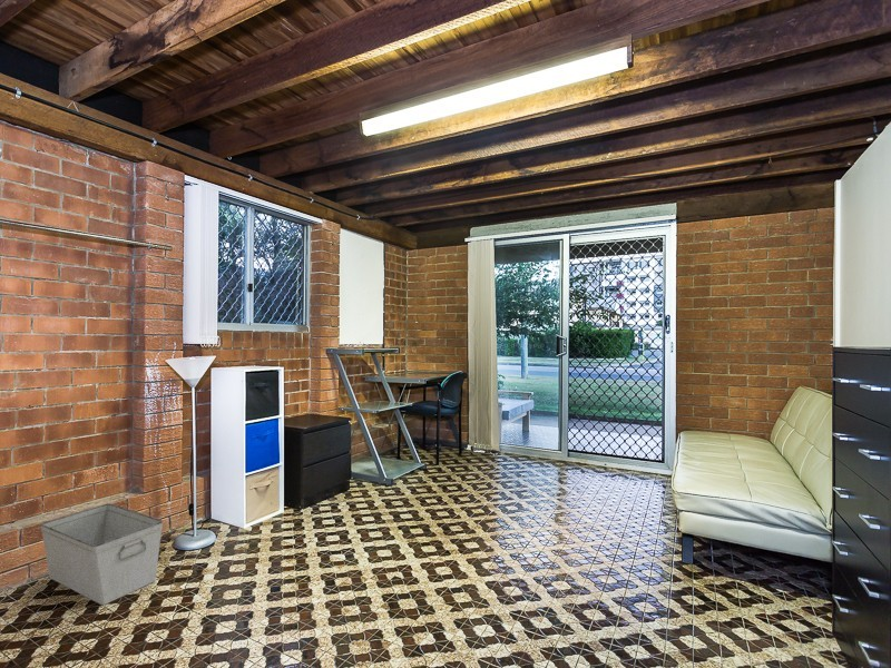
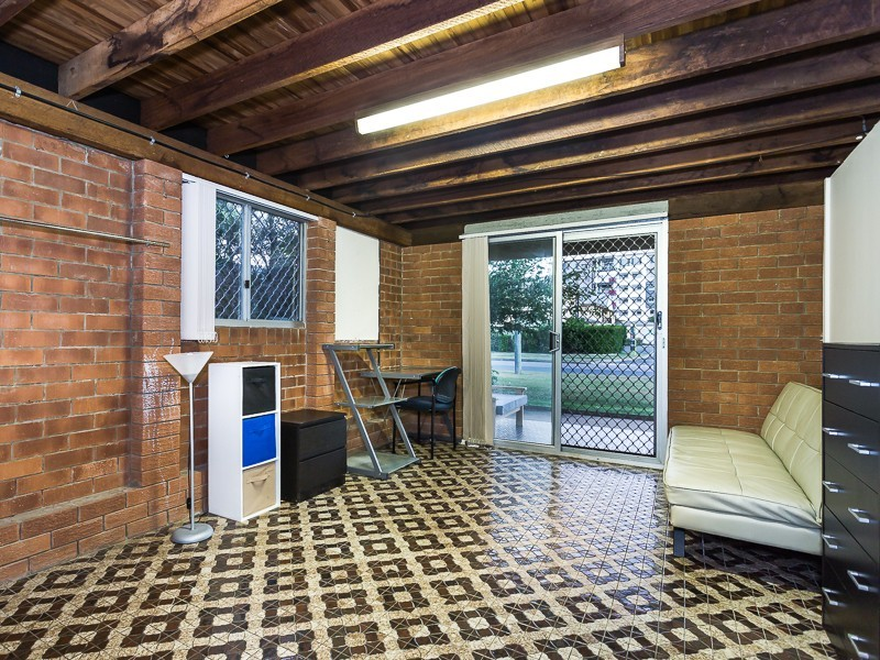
- storage bin (101, 550)
